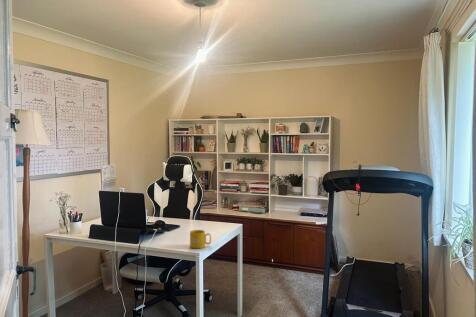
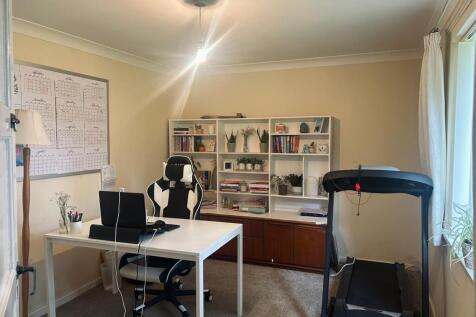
- mug (200, 238)
